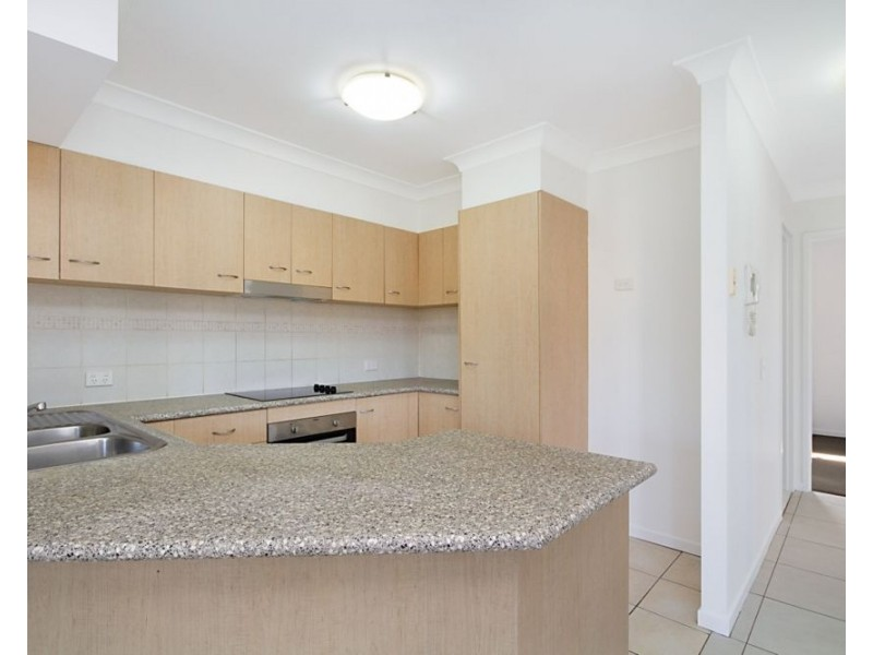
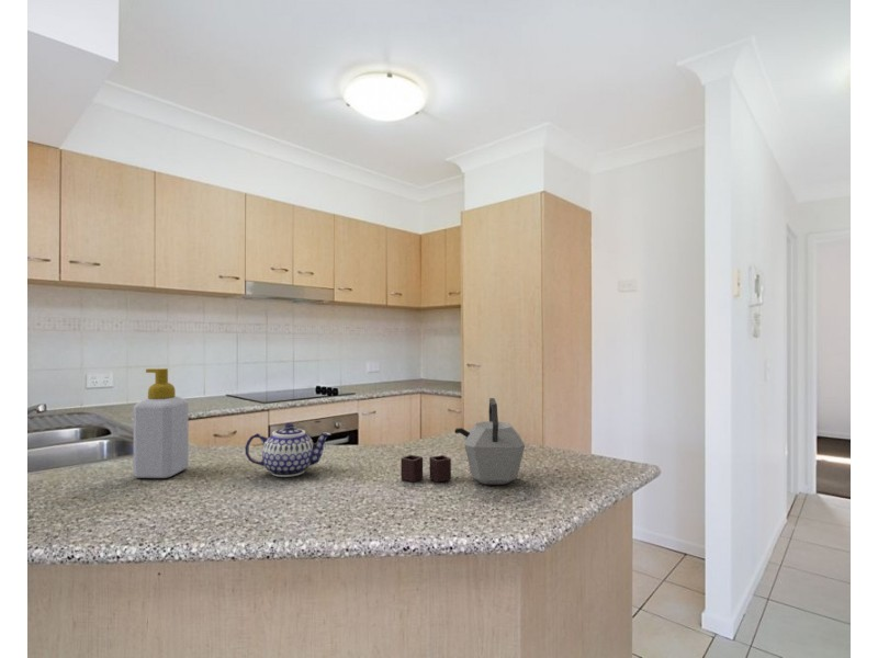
+ kettle (464, 440)
+ soap bottle (161, 421)
+ teapot (289, 447)
